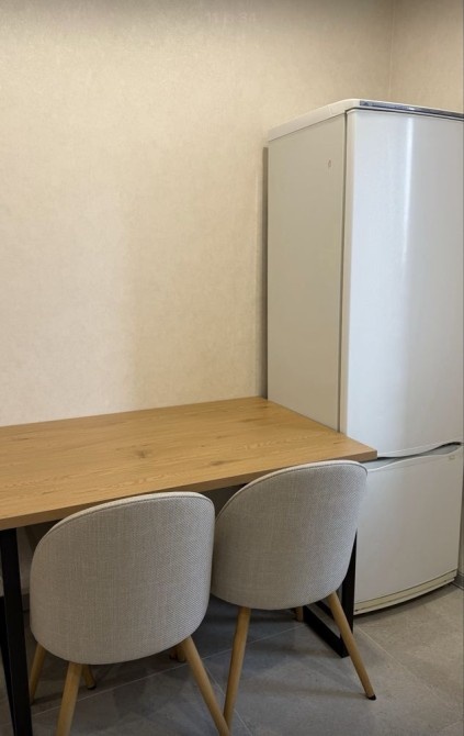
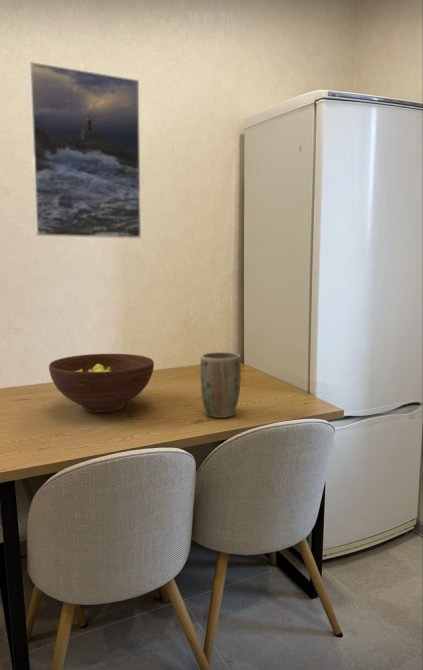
+ plant pot (220, 384)
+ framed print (88, 156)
+ fruit bowl (102, 385)
